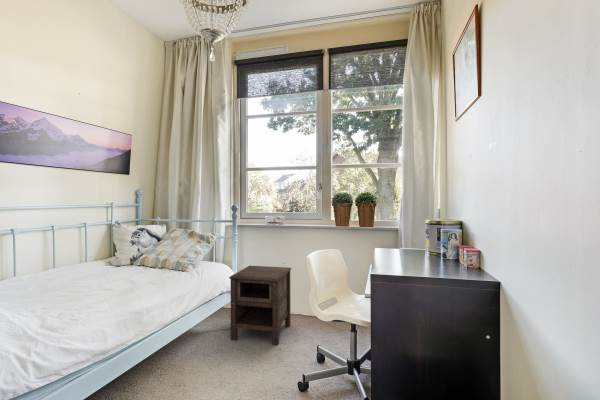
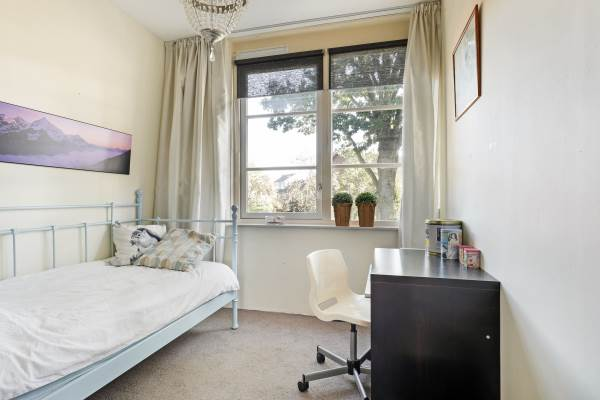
- nightstand (262, 301)
